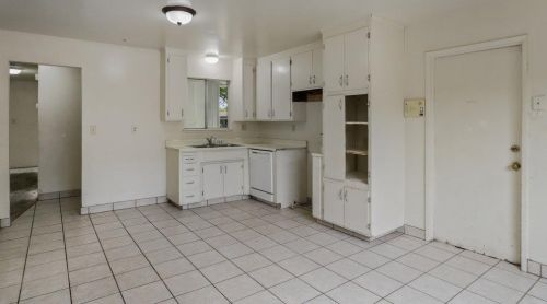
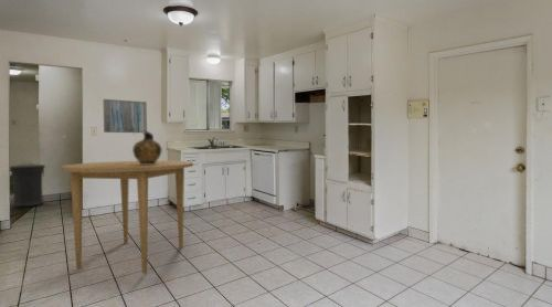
+ wall art (125, 116)
+ dining table (127, 210)
+ trash can (28, 183)
+ ceramic jug (147, 147)
